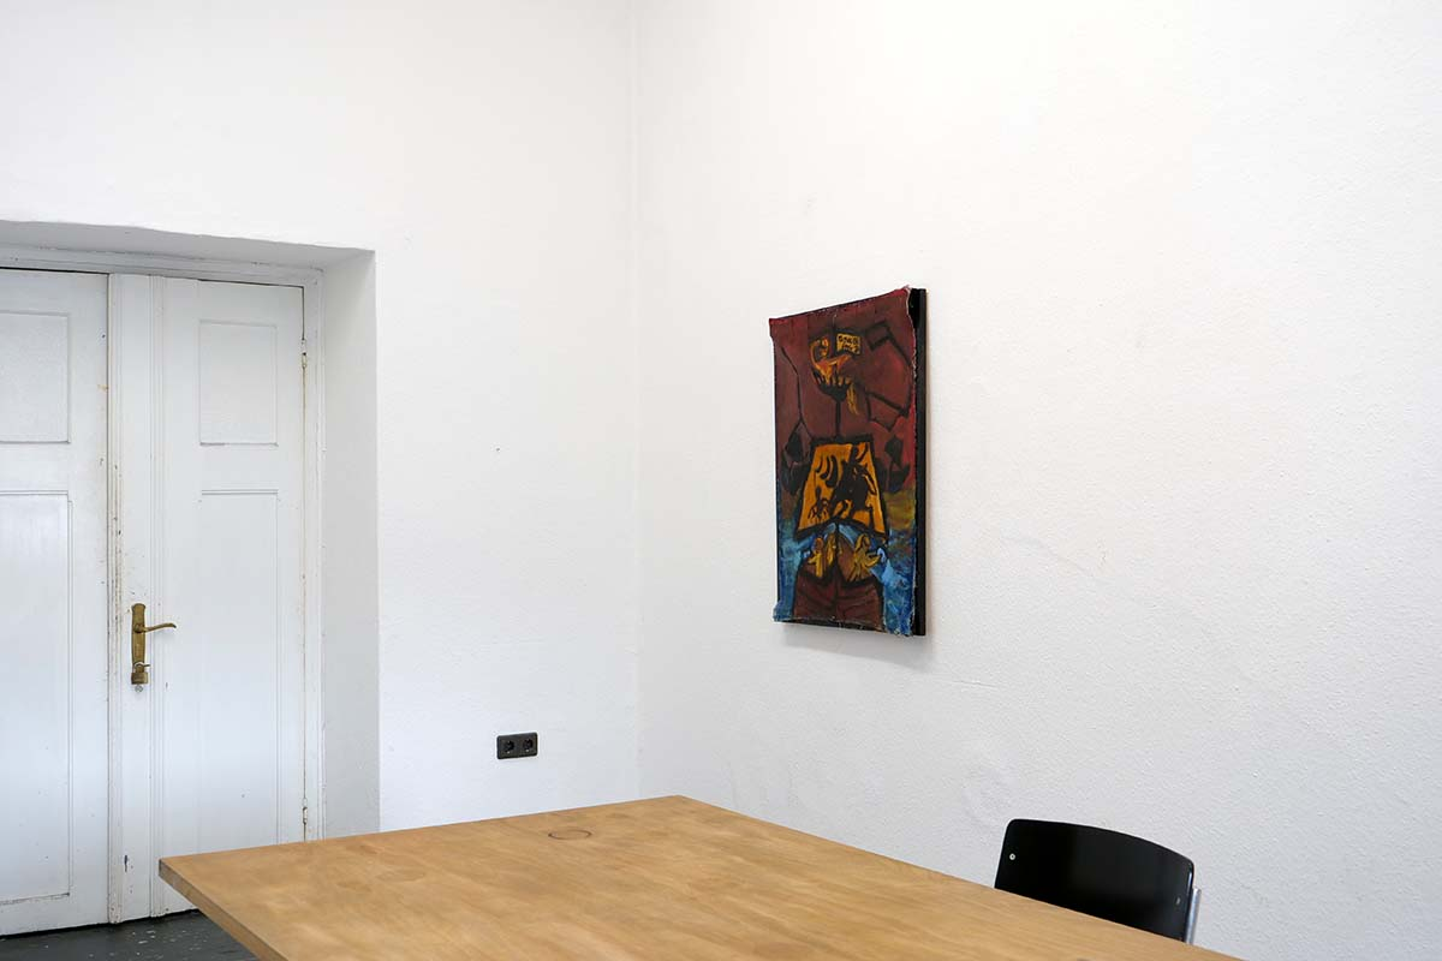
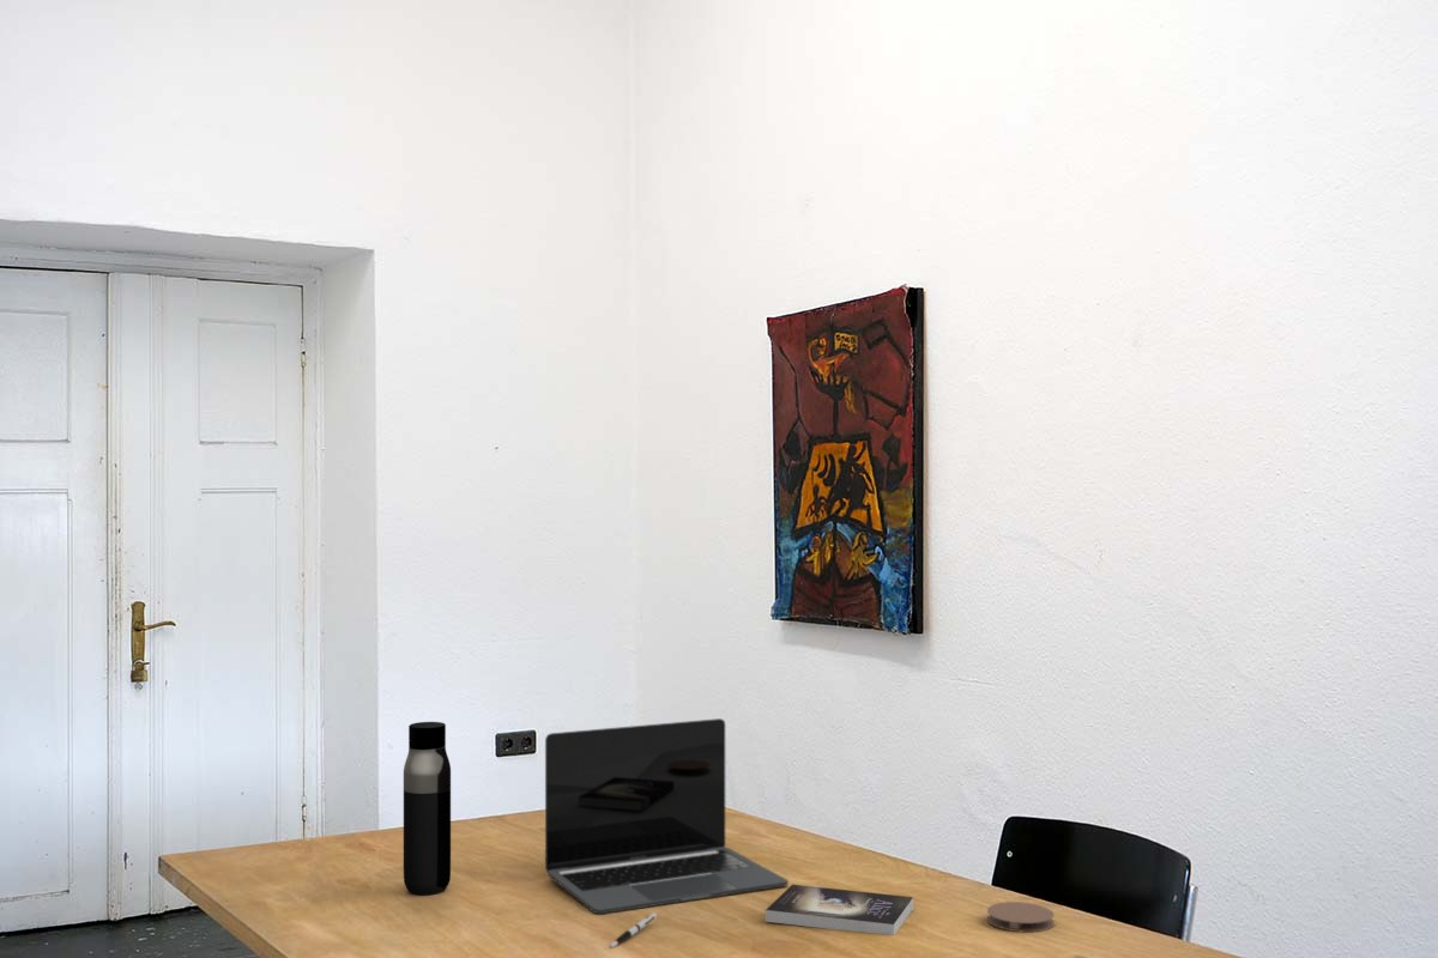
+ laptop (665, 810)
+ book (840, 909)
+ water bottle (427, 806)
+ coaster (1020, 916)
+ pen (633, 930)
